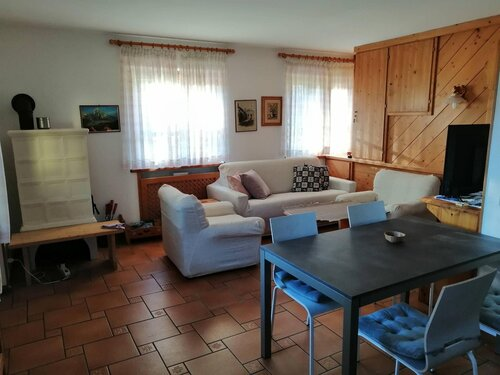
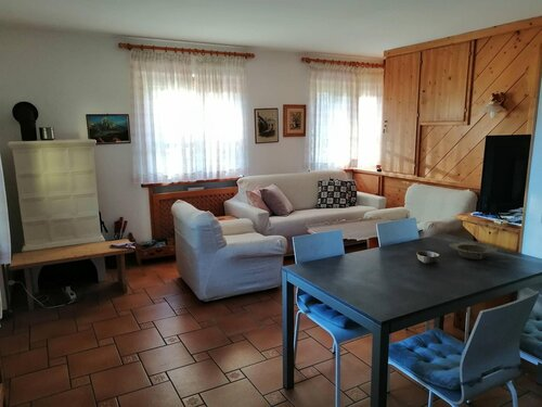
+ bowl (472, 251)
